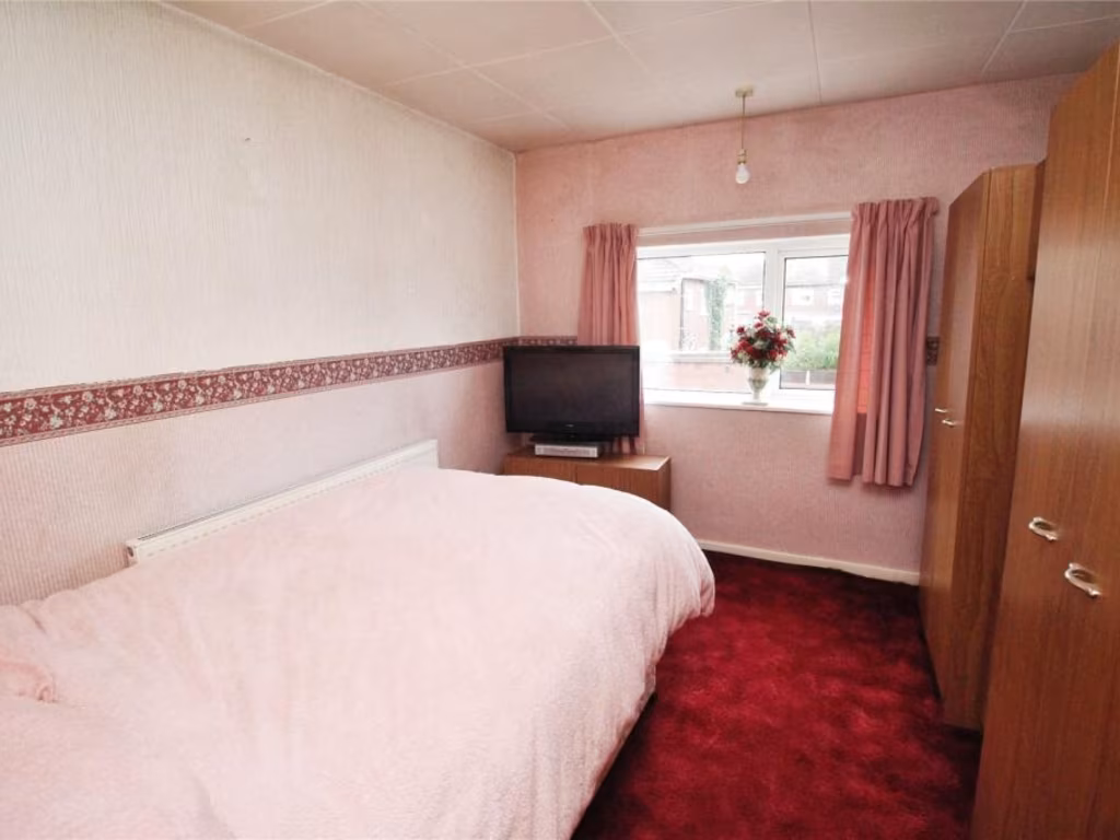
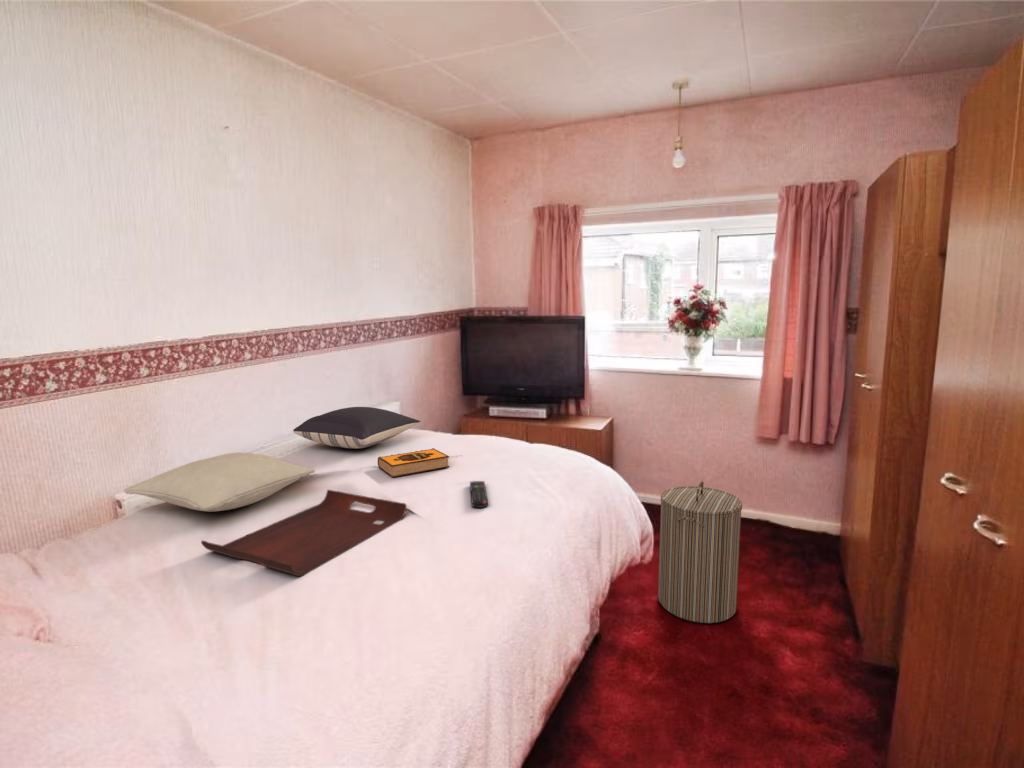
+ pillow (224, 479)
+ serving tray (313, 528)
+ remote control (478, 493)
+ pillow (358, 426)
+ hardback book (413, 461)
+ laundry hamper (698, 542)
